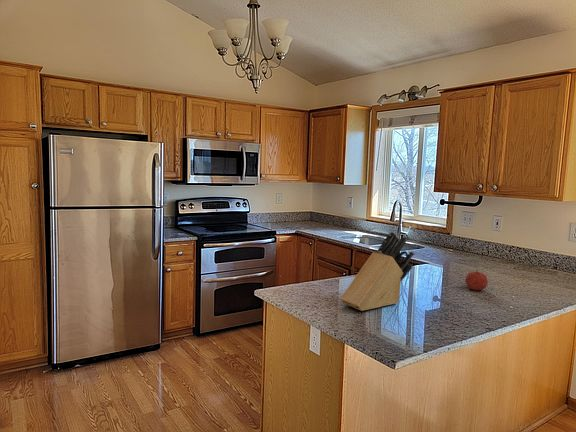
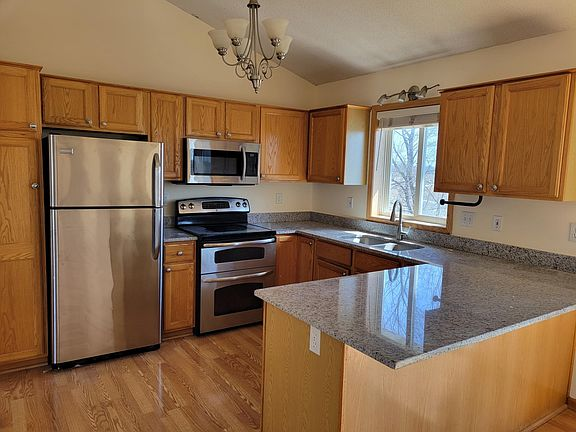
- knife block (379, 268)
- fruit (476, 279)
